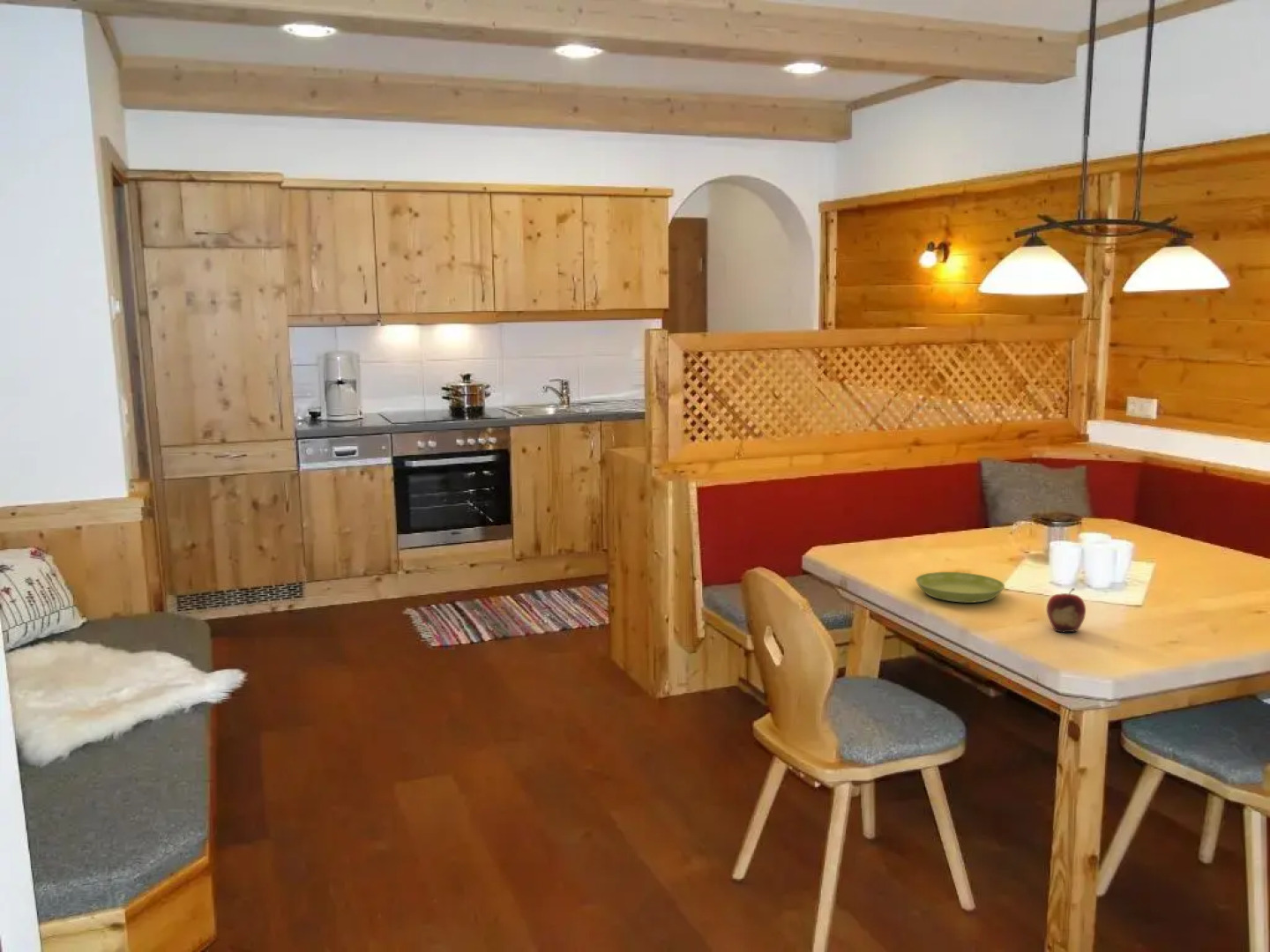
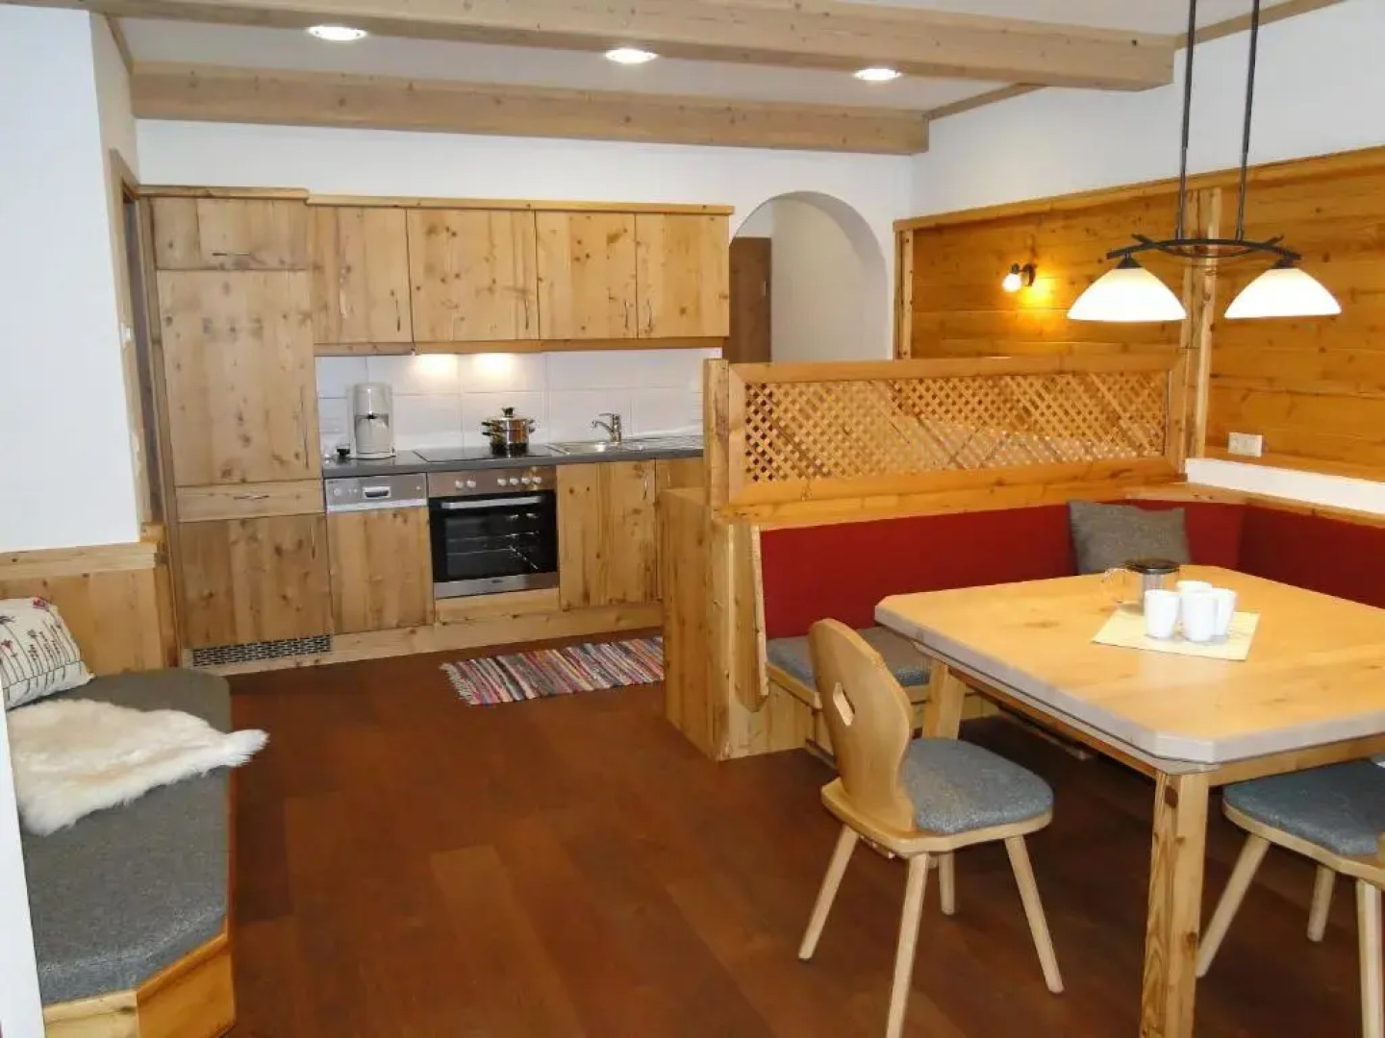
- saucer (959, 588)
- fruit (1065, 609)
